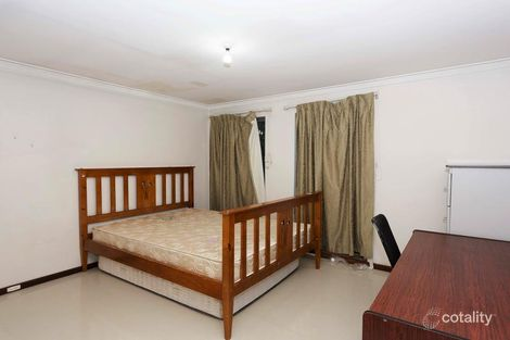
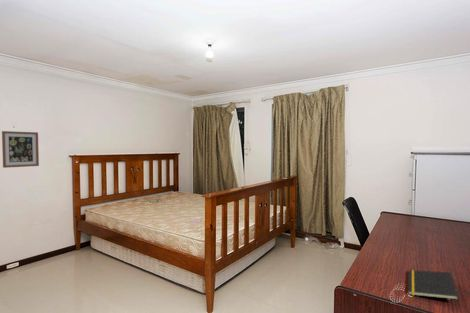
+ wall art (21, 149)
+ notepad (430, 283)
